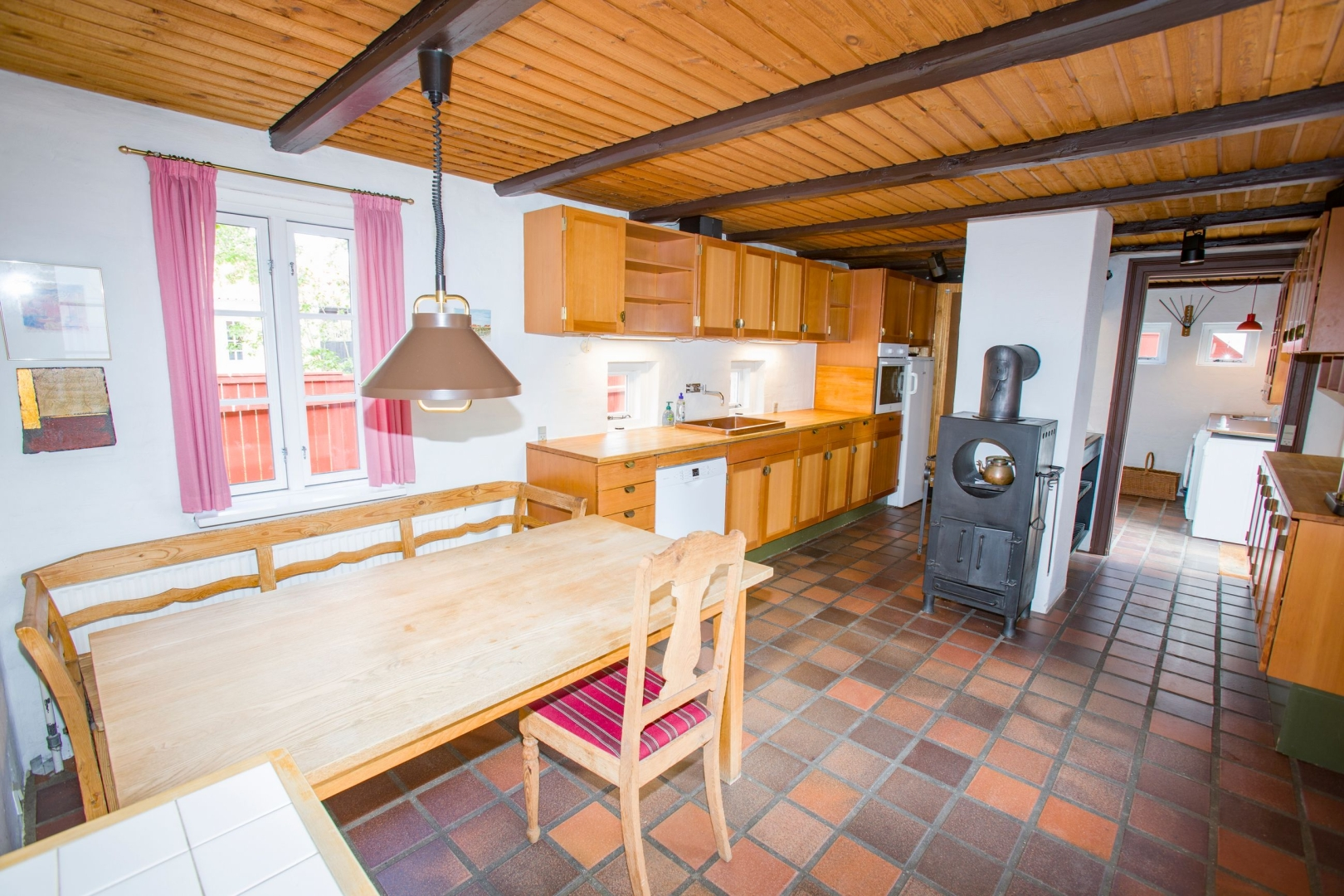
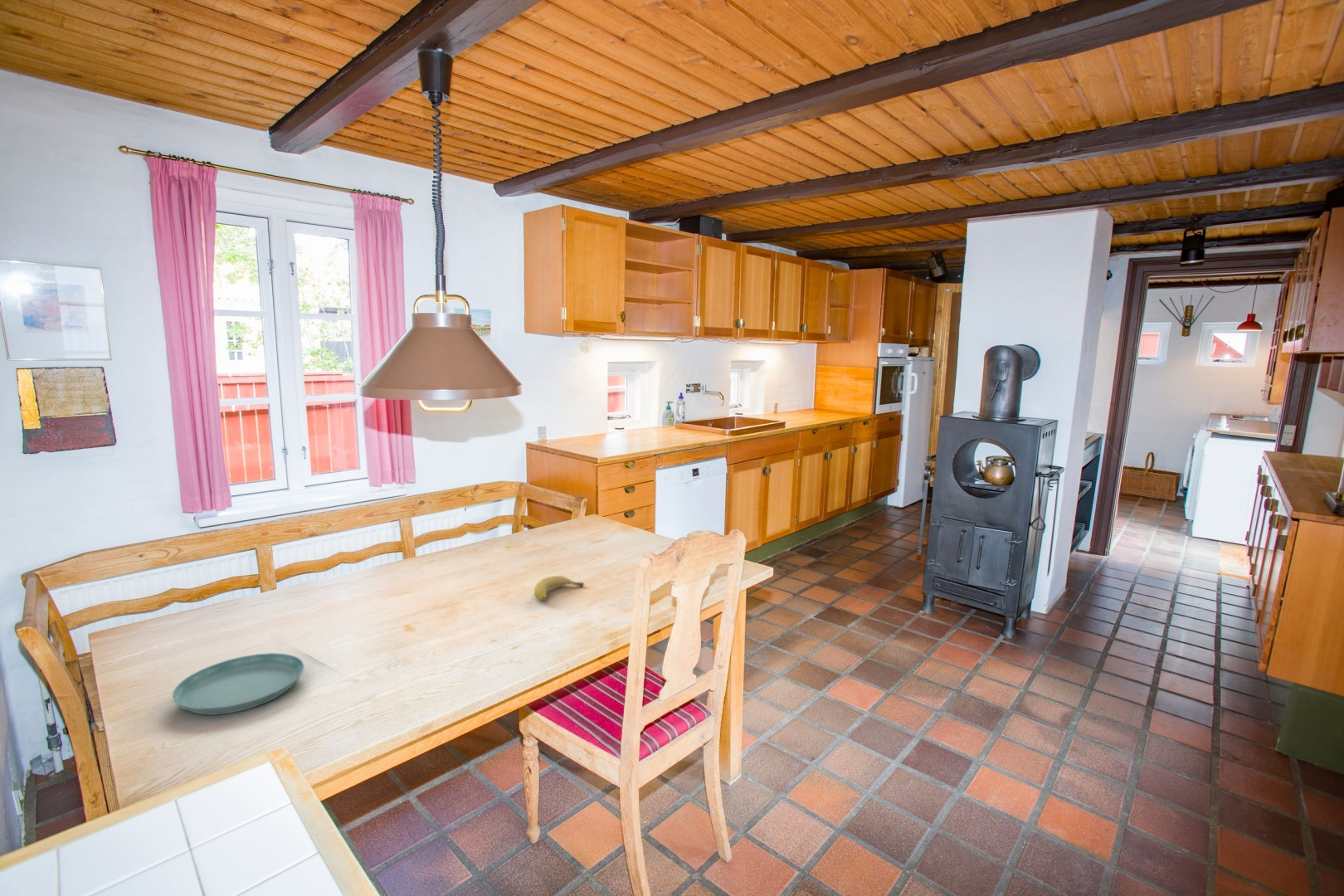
+ saucer (241, 684)
+ fruit (554, 585)
